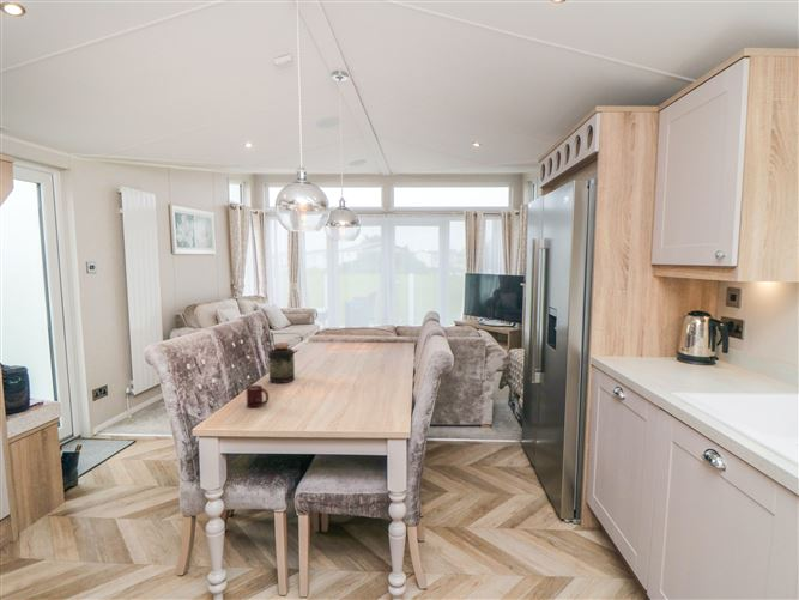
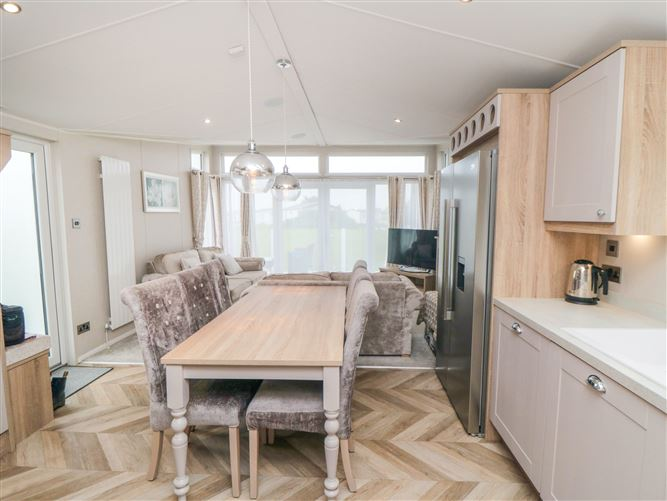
- jar (282, 362)
- cup (258, 395)
